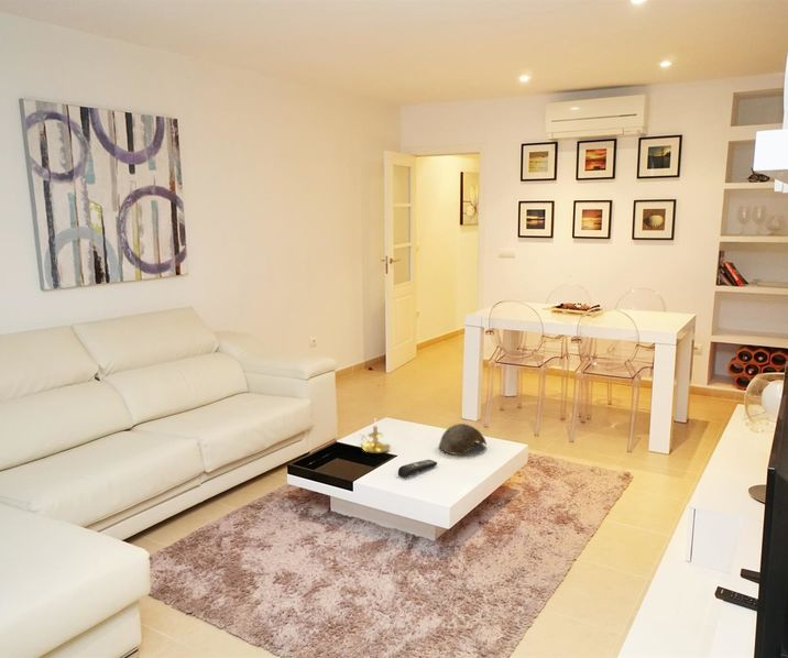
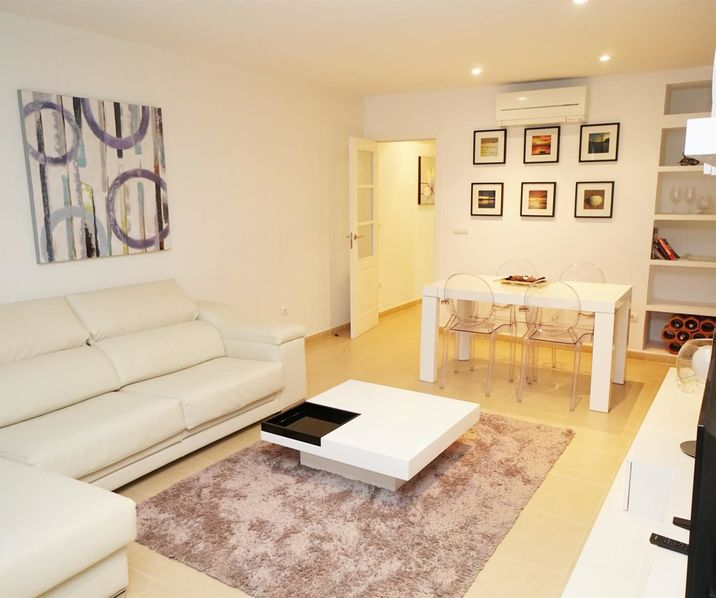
- candle holder (373, 432)
- remote control (417, 467)
- decorative bowl (462, 436)
